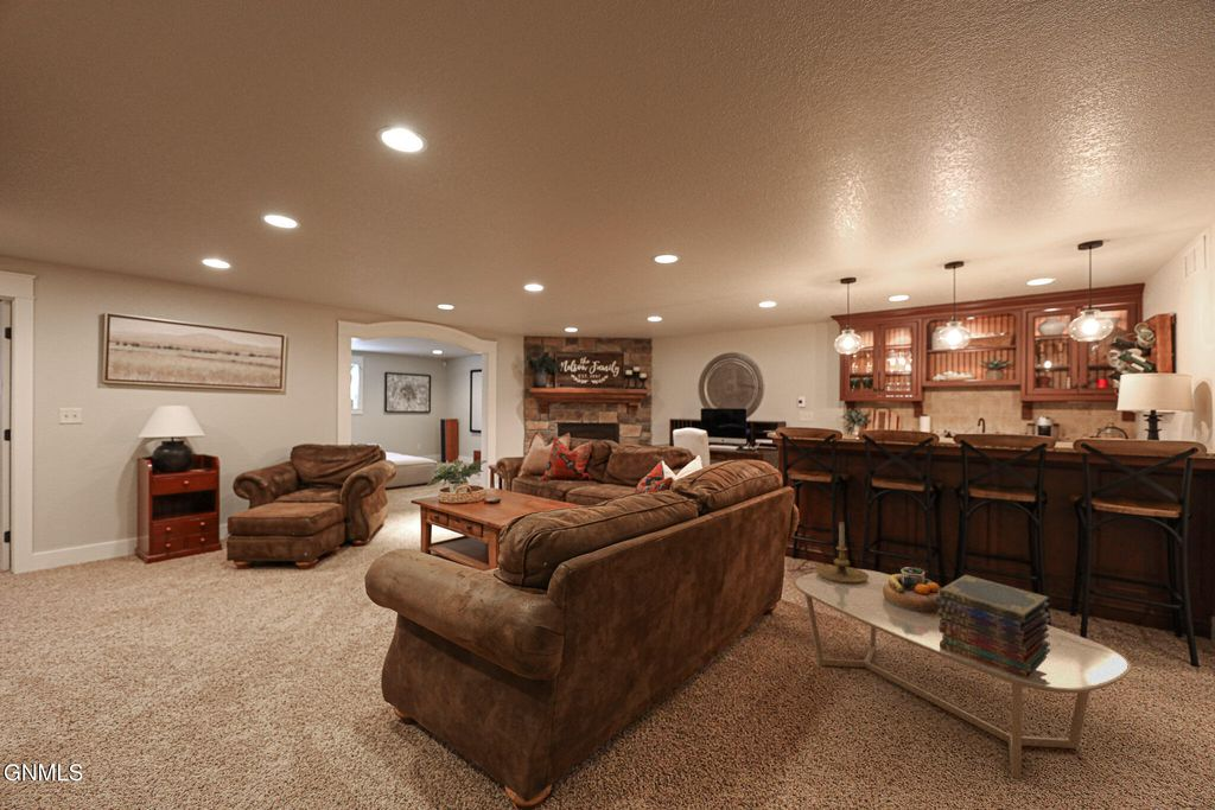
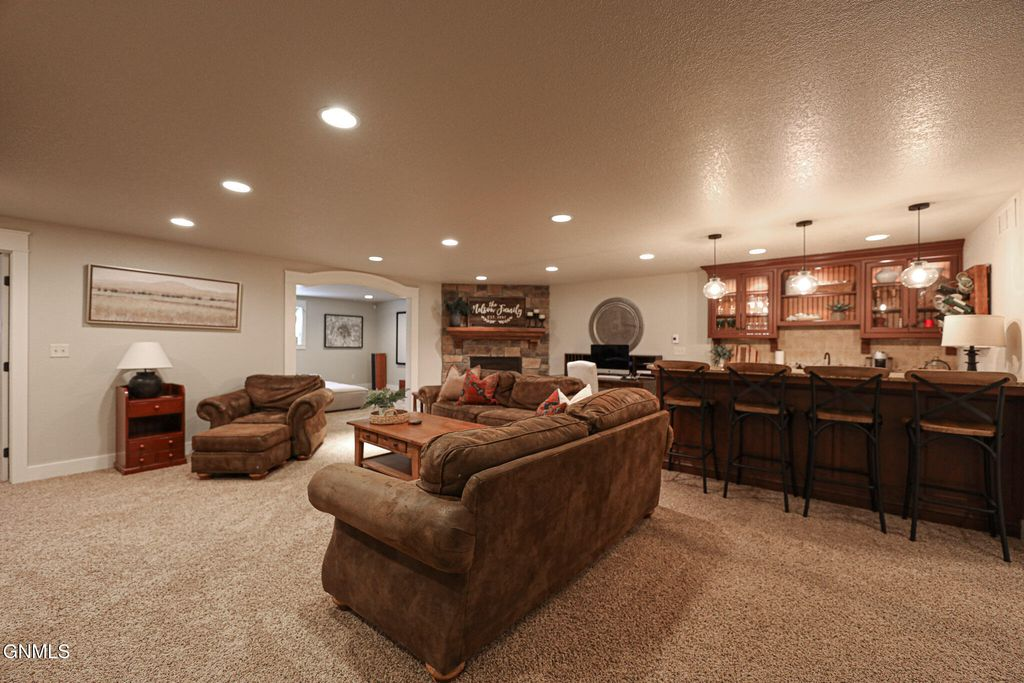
- book stack (994, 625)
- decorative bowl (914, 585)
- coffee table (930, 651)
- candle holder (841, 548)
